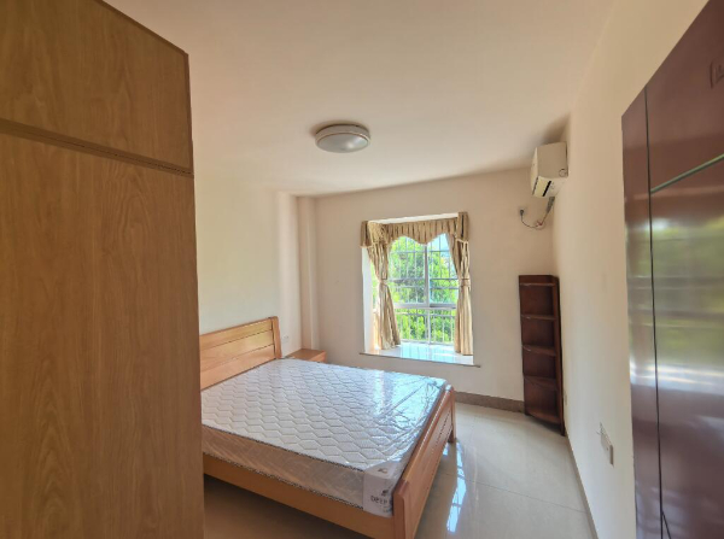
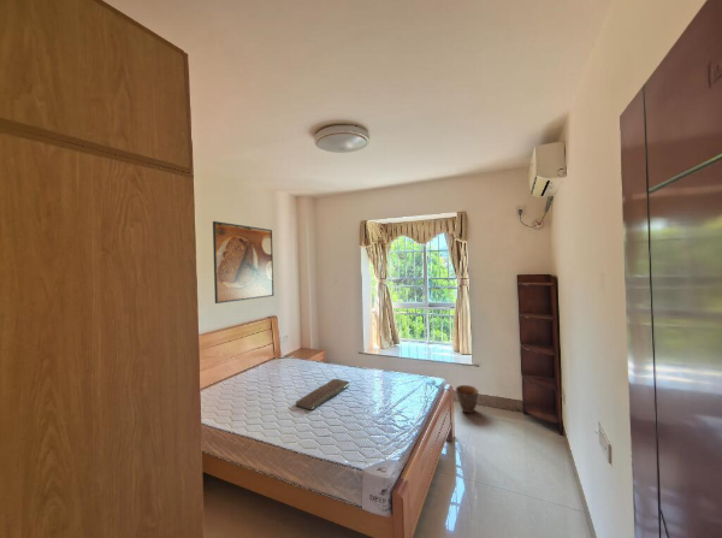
+ serving tray (324, 392)
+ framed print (245, 262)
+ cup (467, 400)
